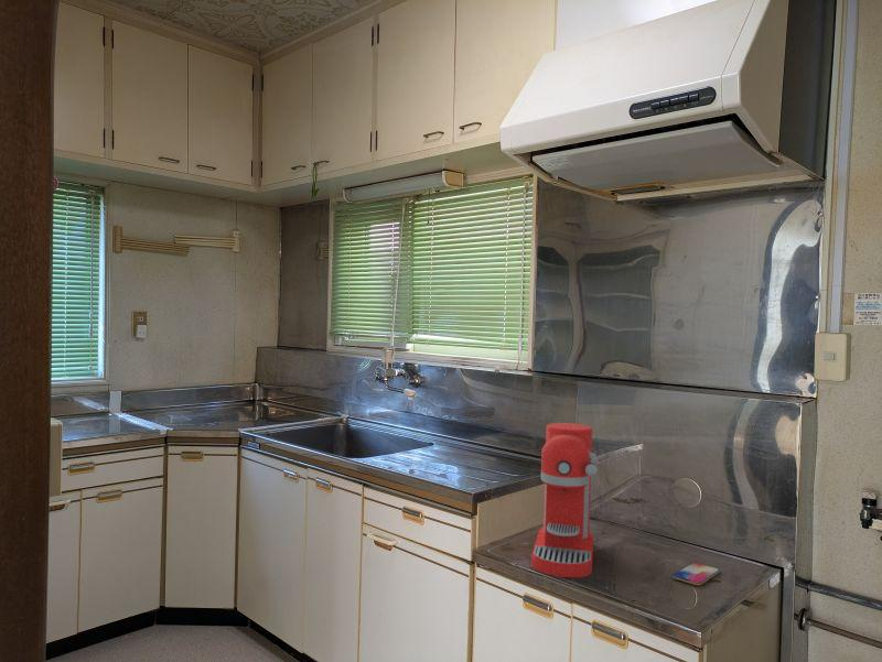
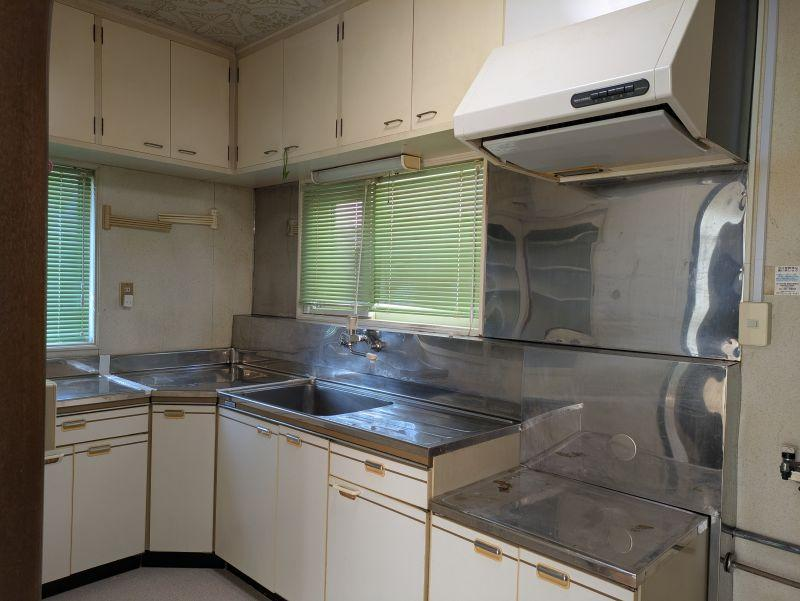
- coffee maker (568, 493)
- smartphone (696, 573)
